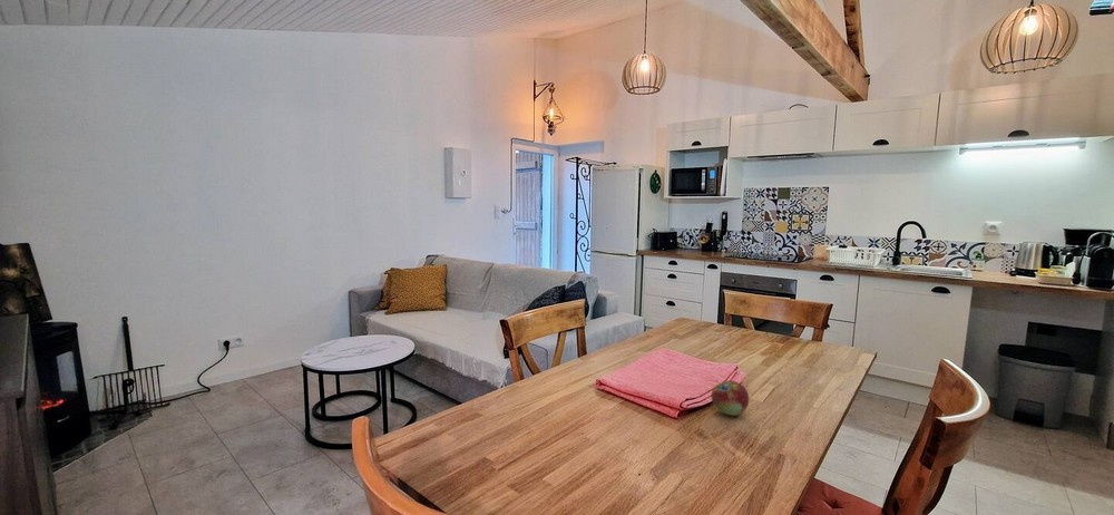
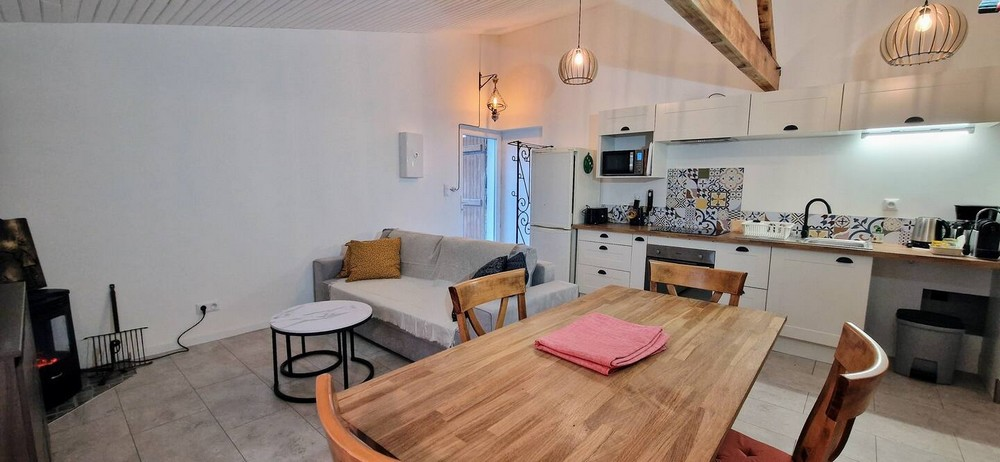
- fruit (730, 398)
